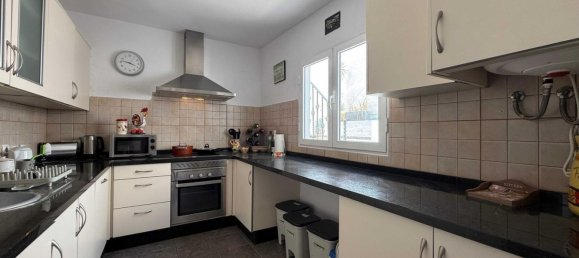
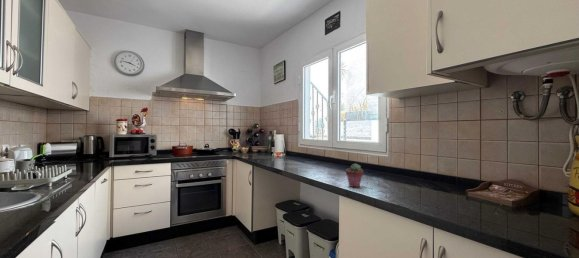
+ potted succulent (354, 174)
